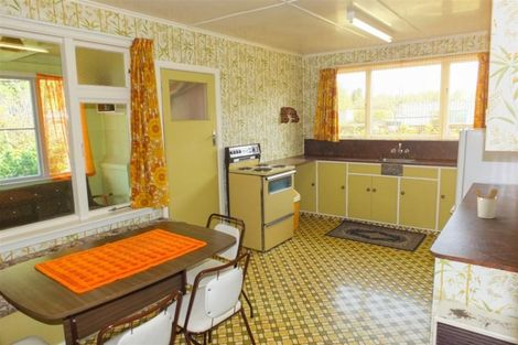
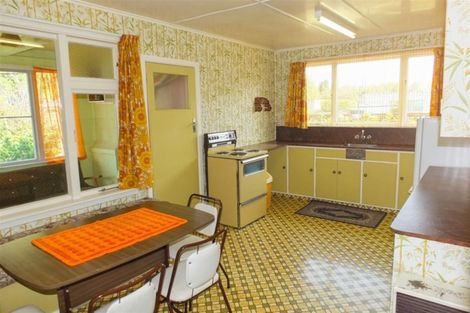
- utensil holder (483, 202)
